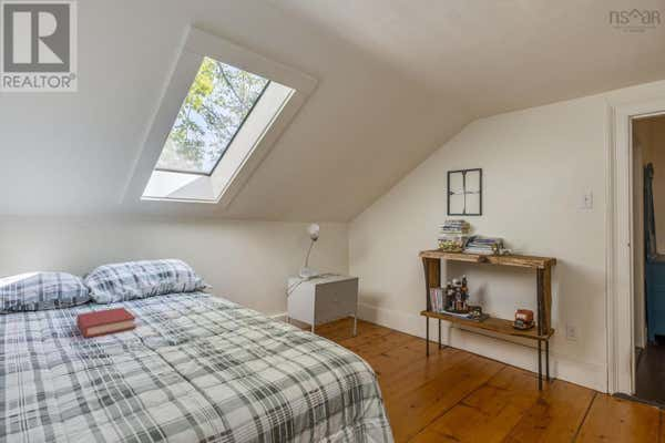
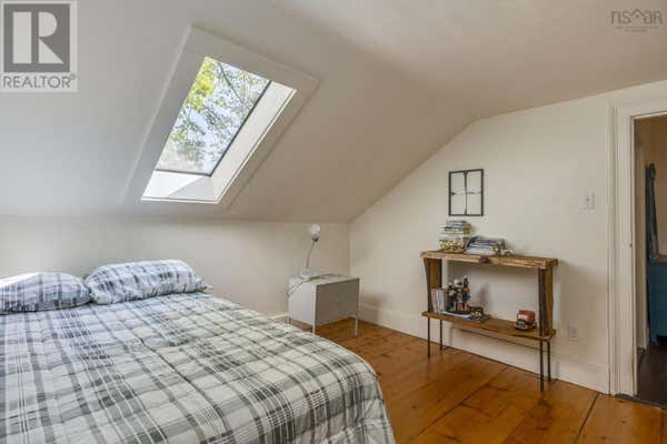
- hardback book (105, 321)
